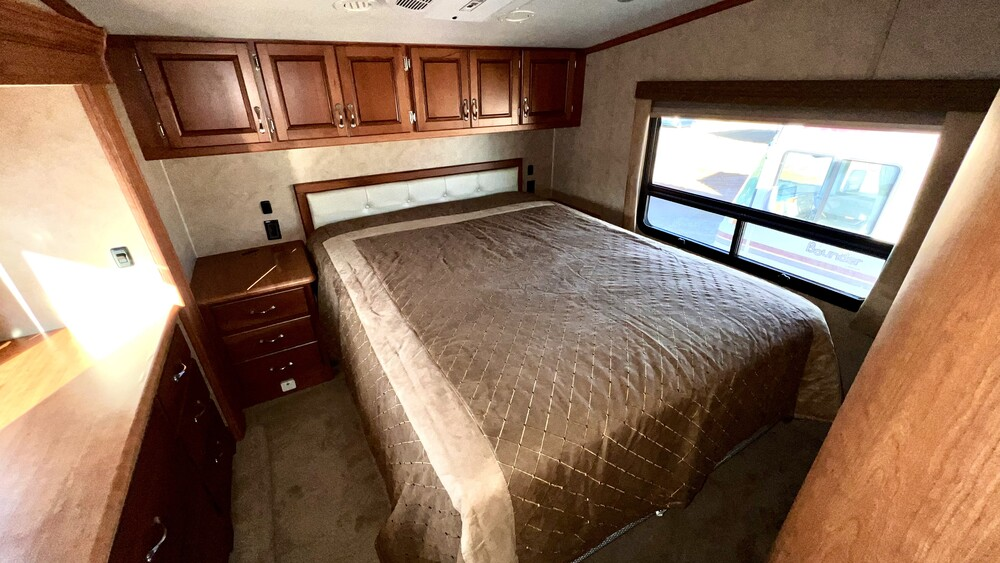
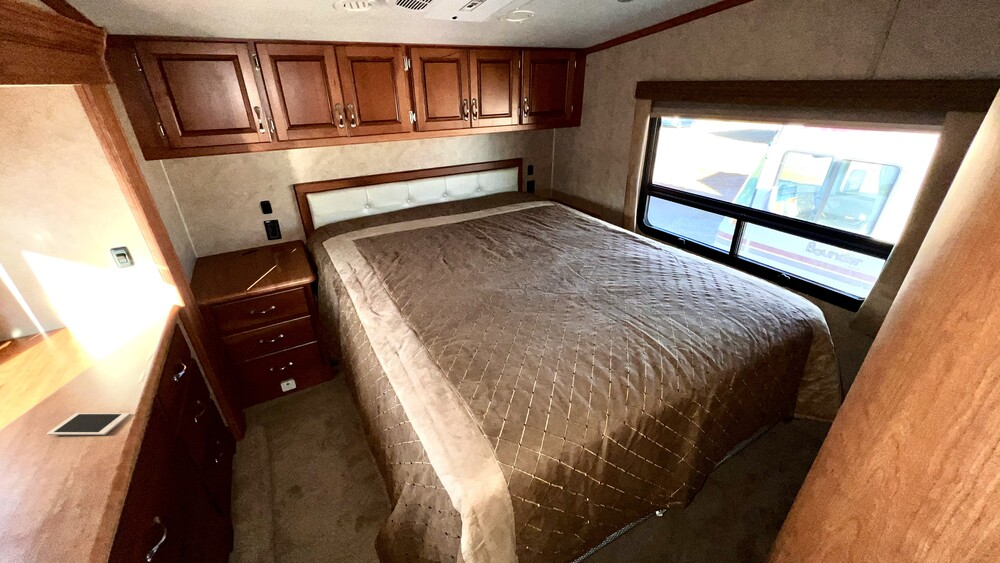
+ cell phone (90, 423)
